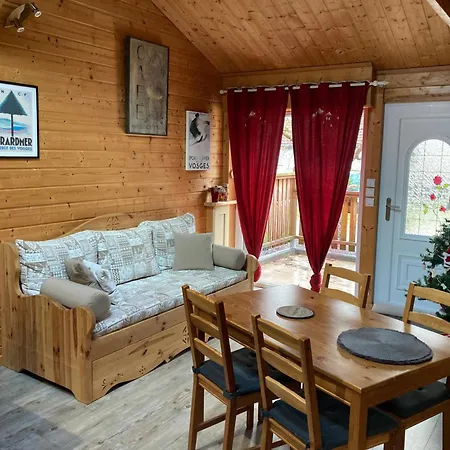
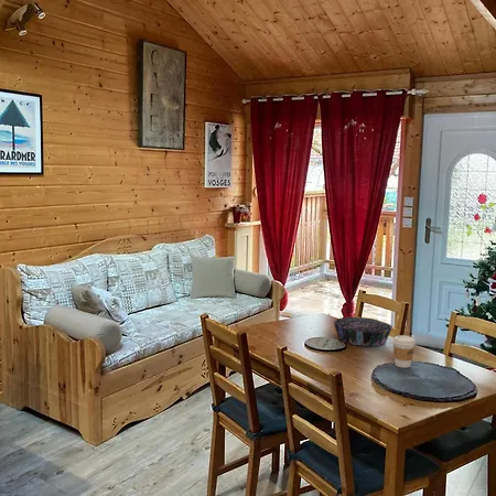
+ decorative bowl (362, 332)
+ coffee cup (403, 351)
